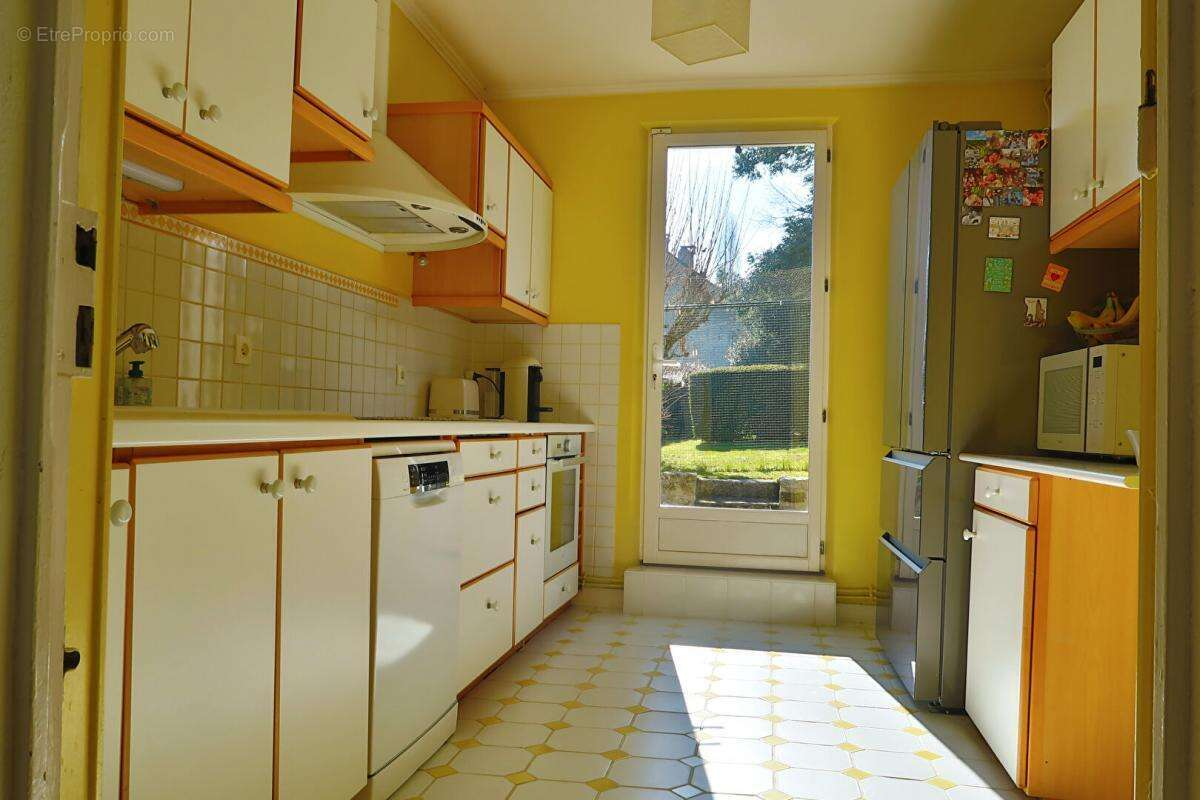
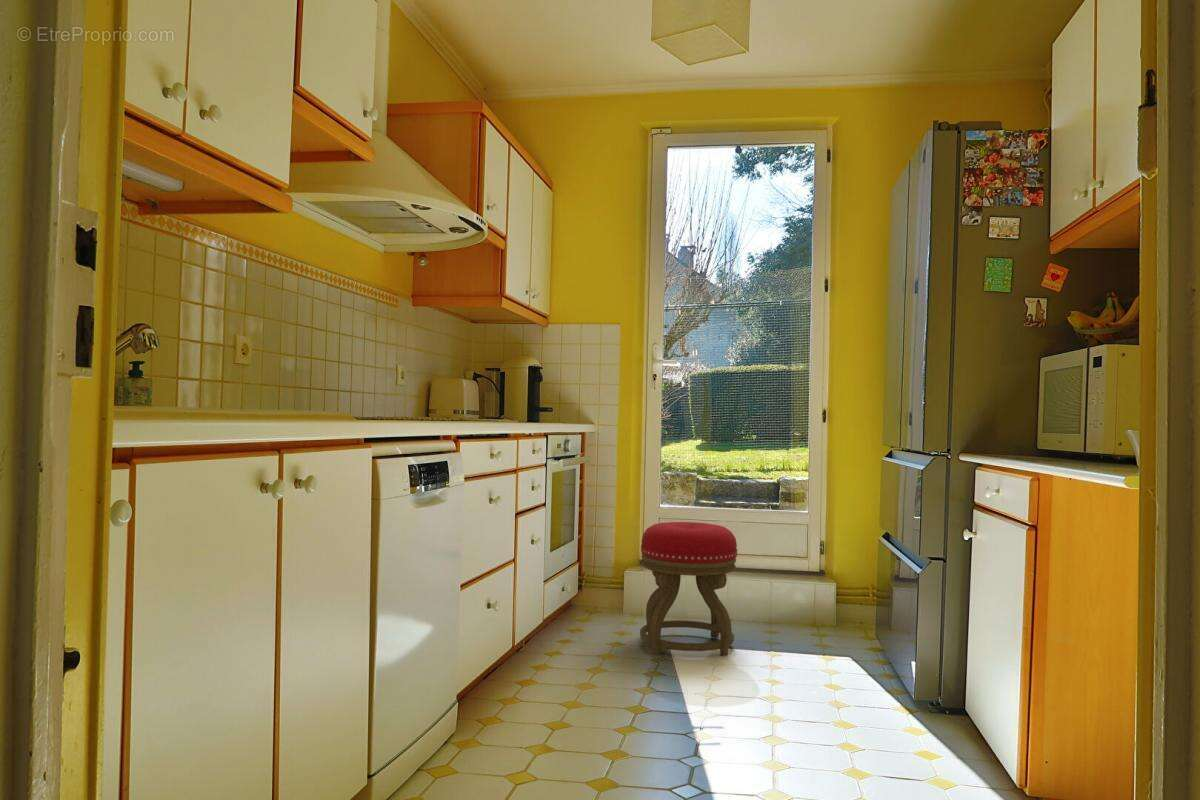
+ stool (679, 585)
